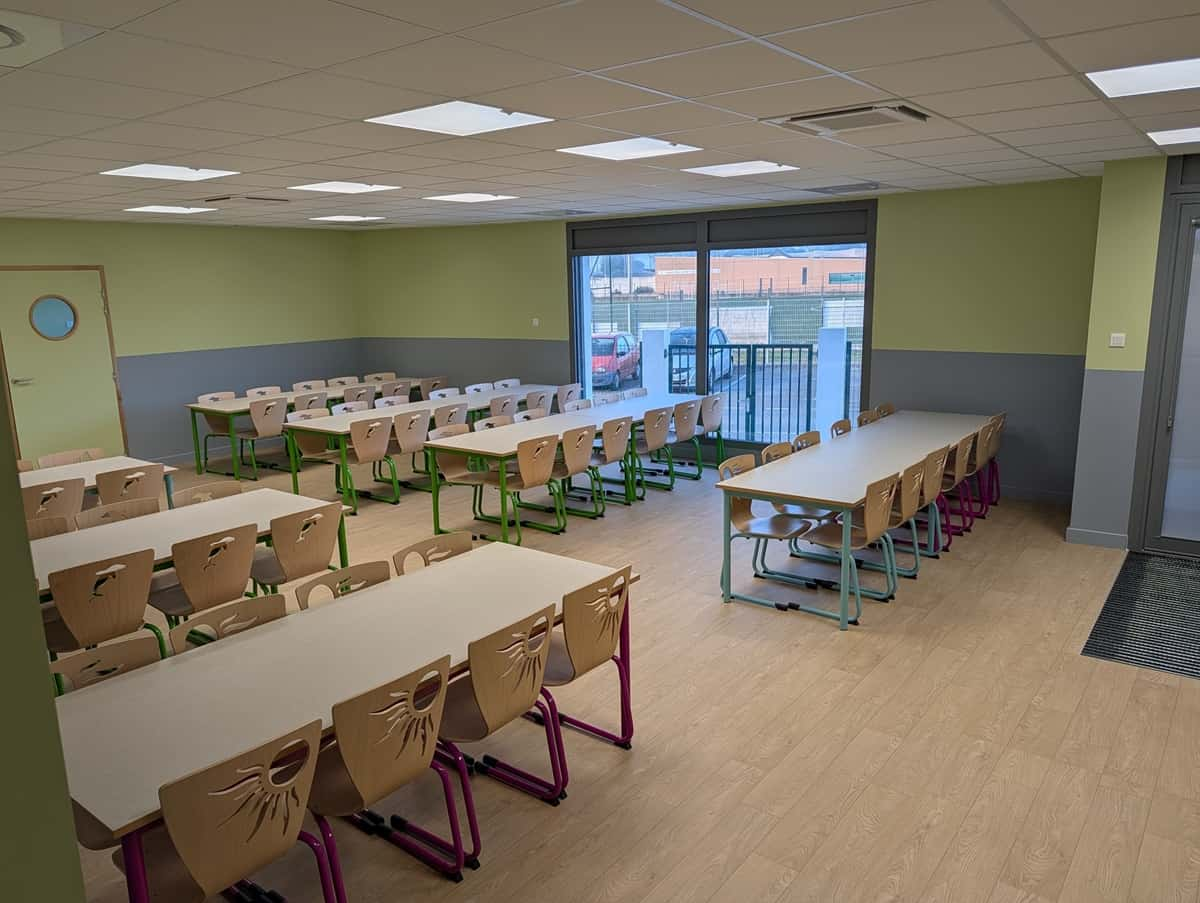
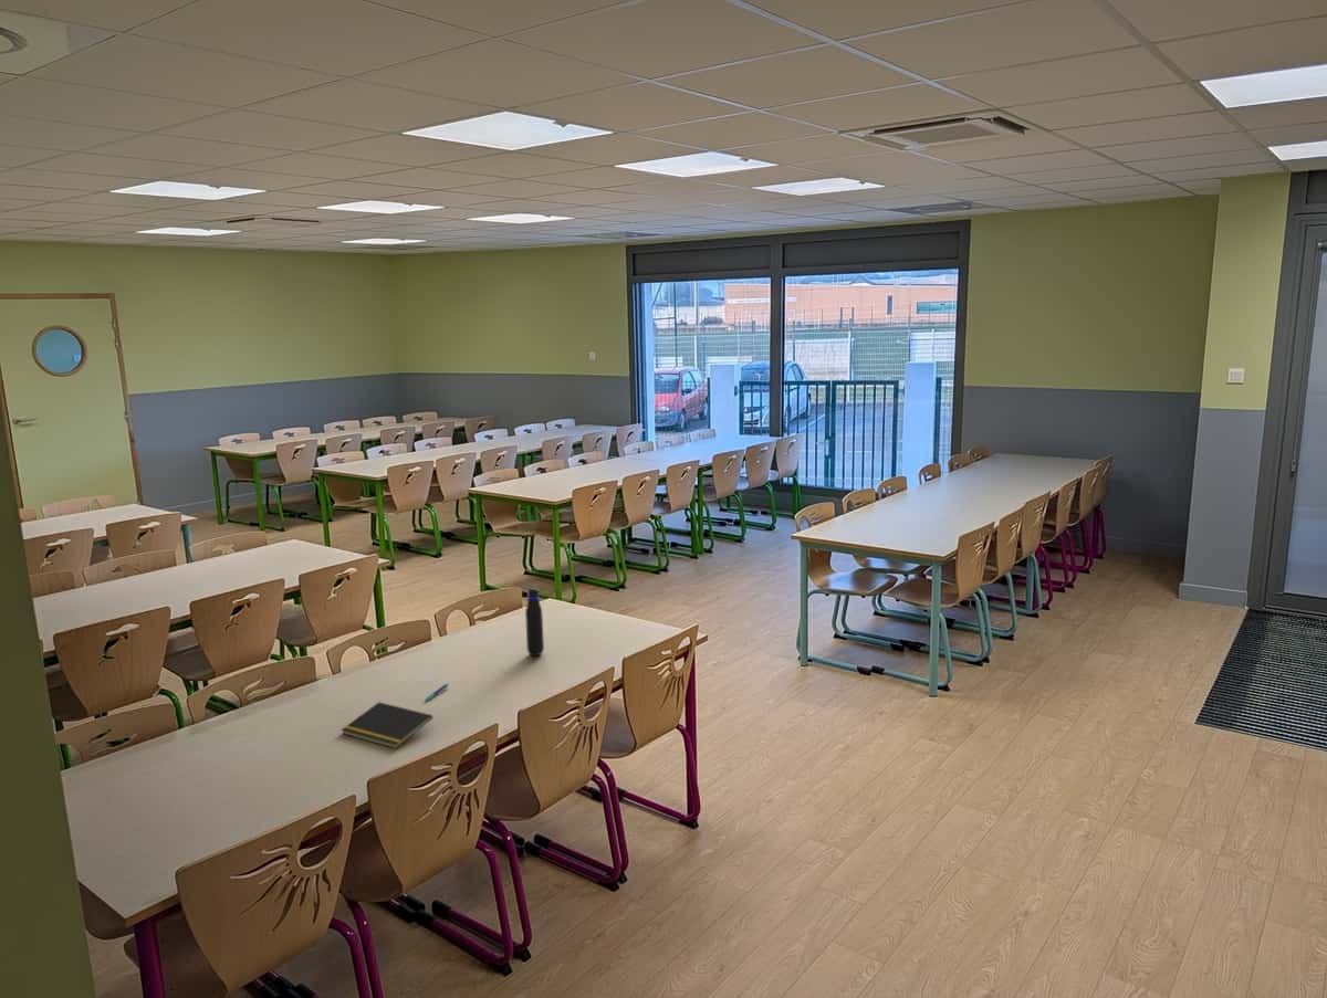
+ pen (436, 692)
+ water bottle (534, 621)
+ notepad (387, 724)
